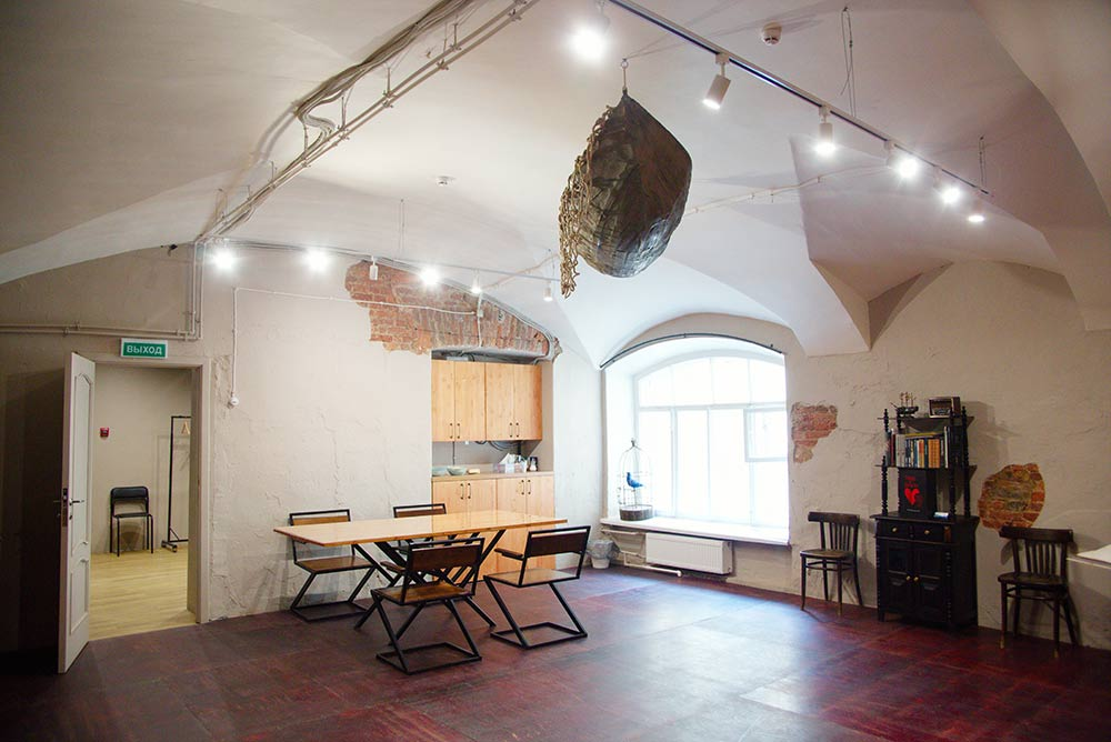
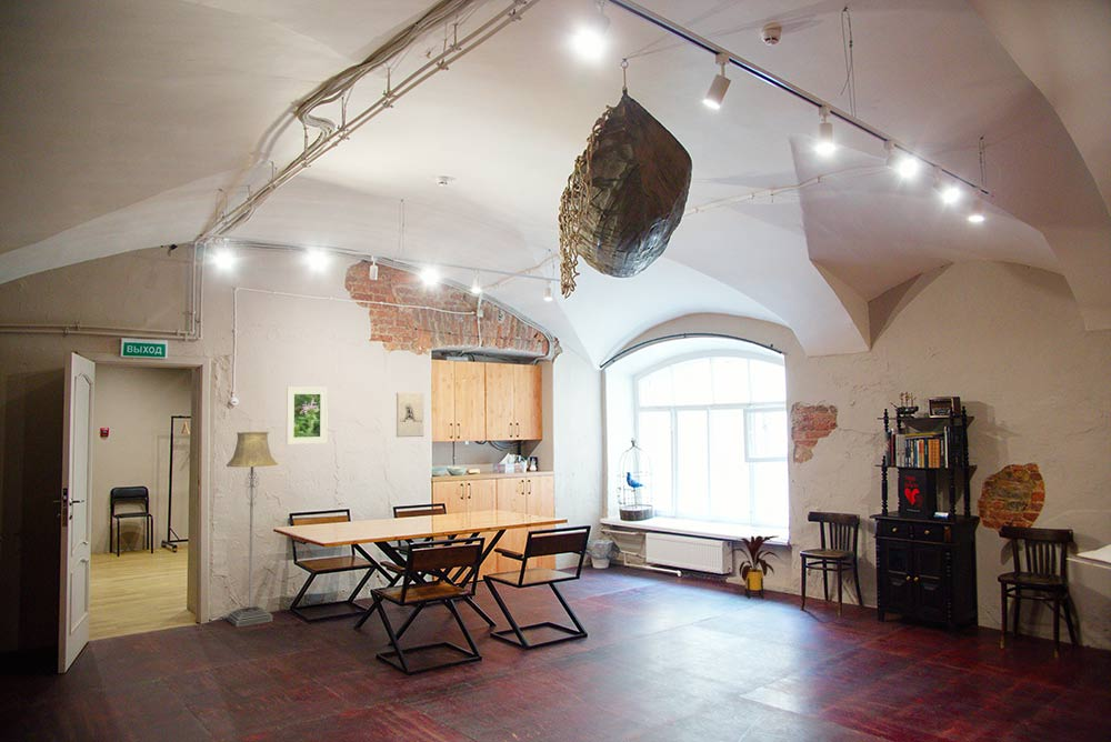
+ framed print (307, 415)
+ wall sculpture (410, 414)
+ floor lamp (251, 525)
+ house plant (754, 564)
